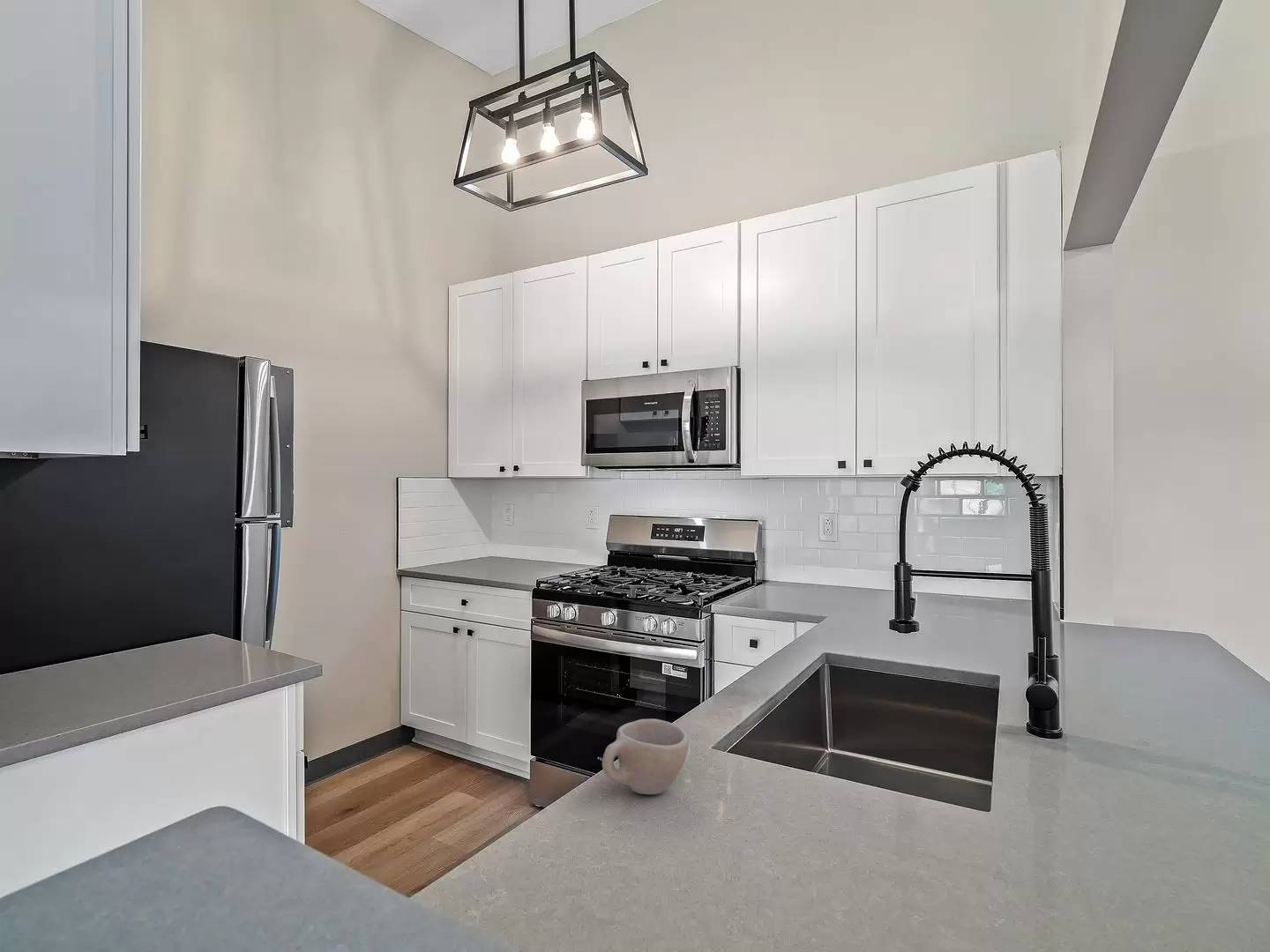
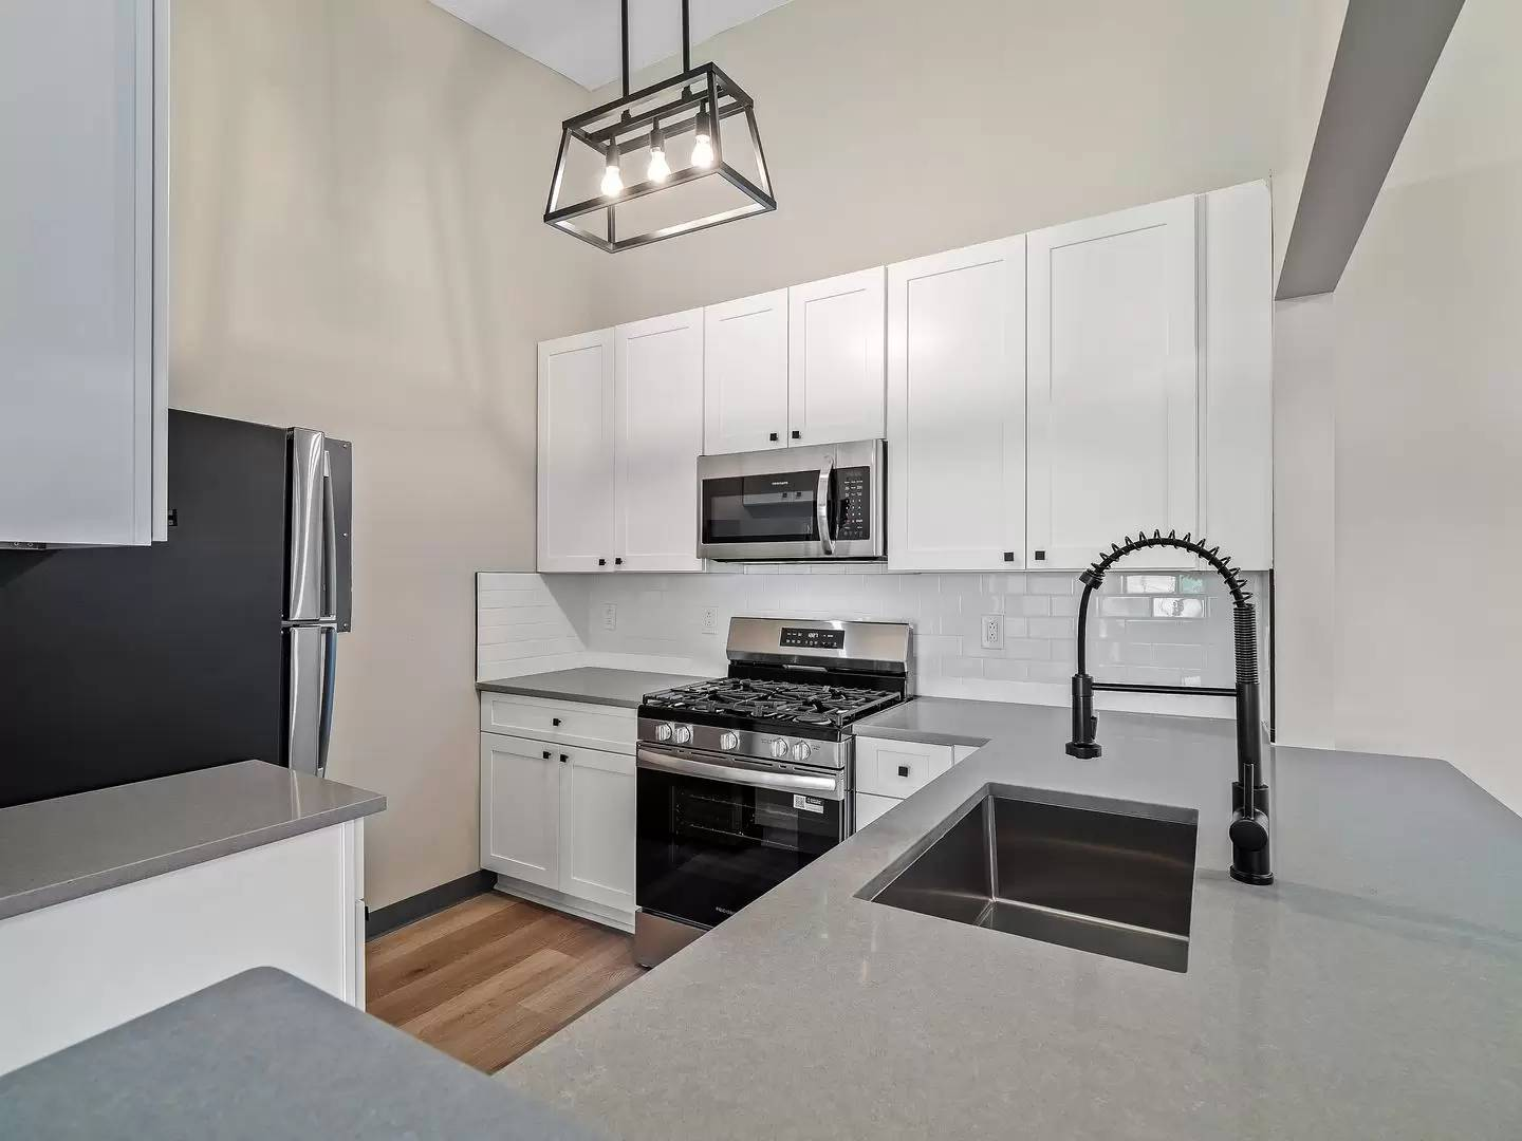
- cup (643, 762)
